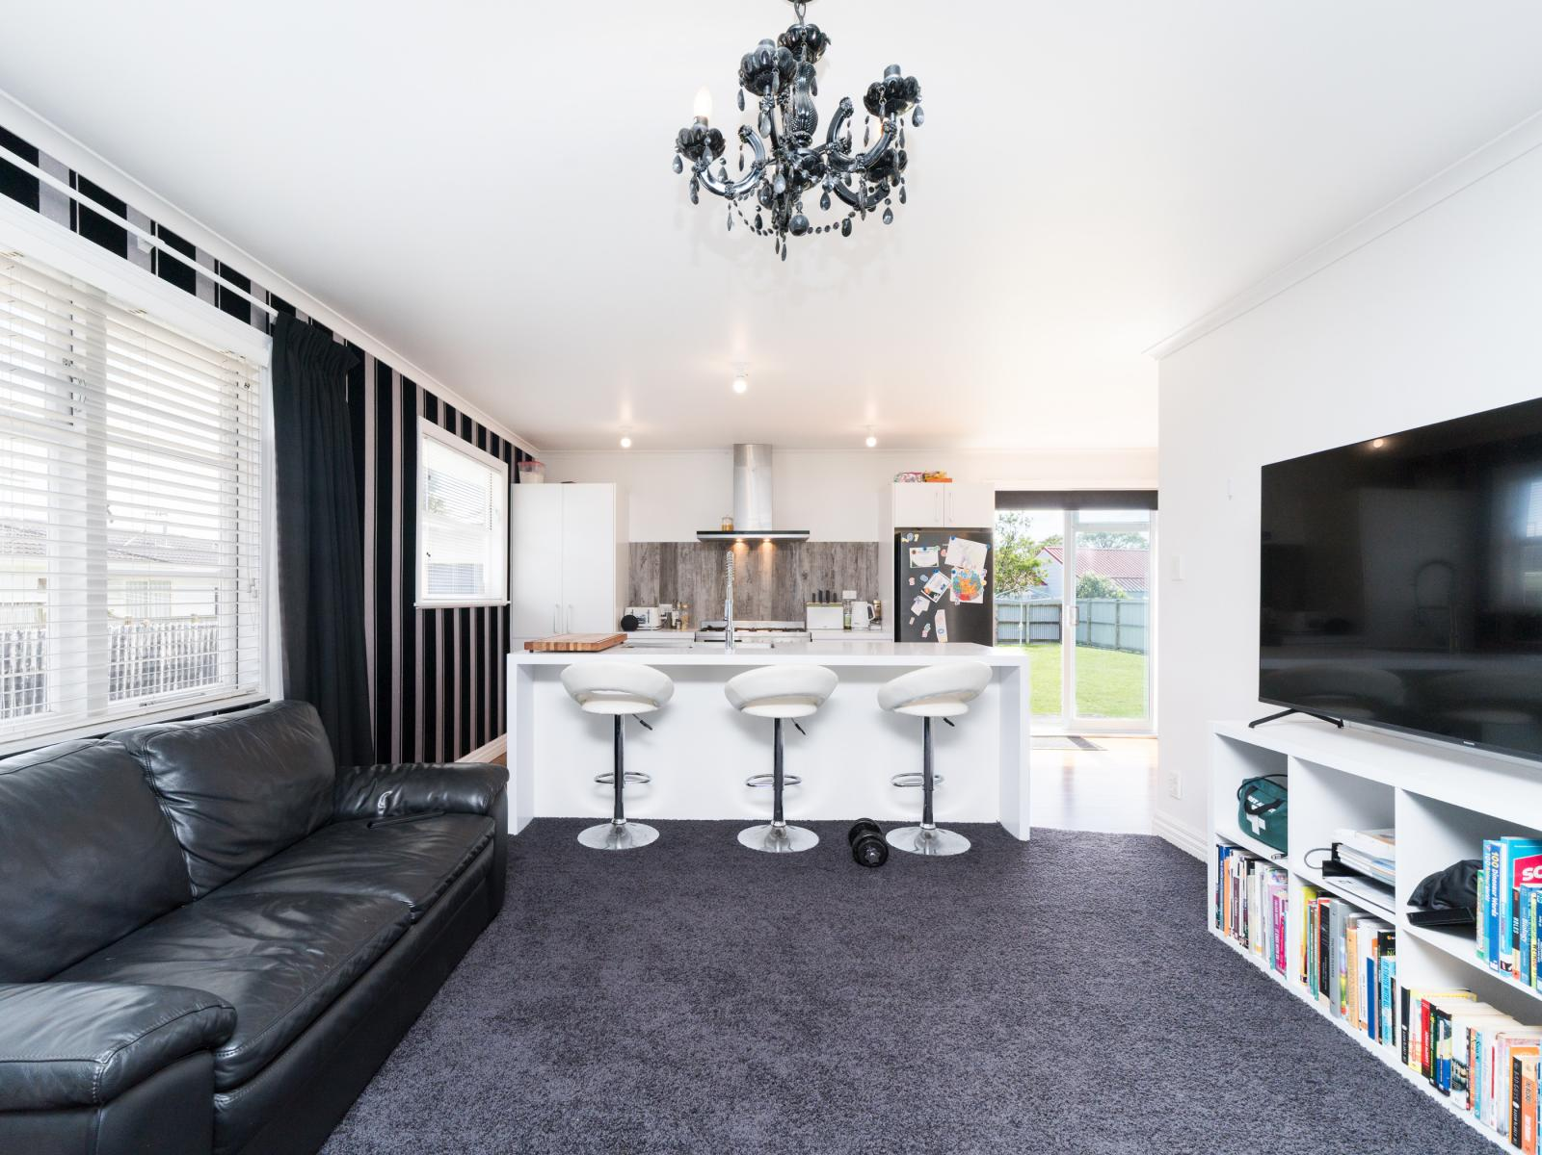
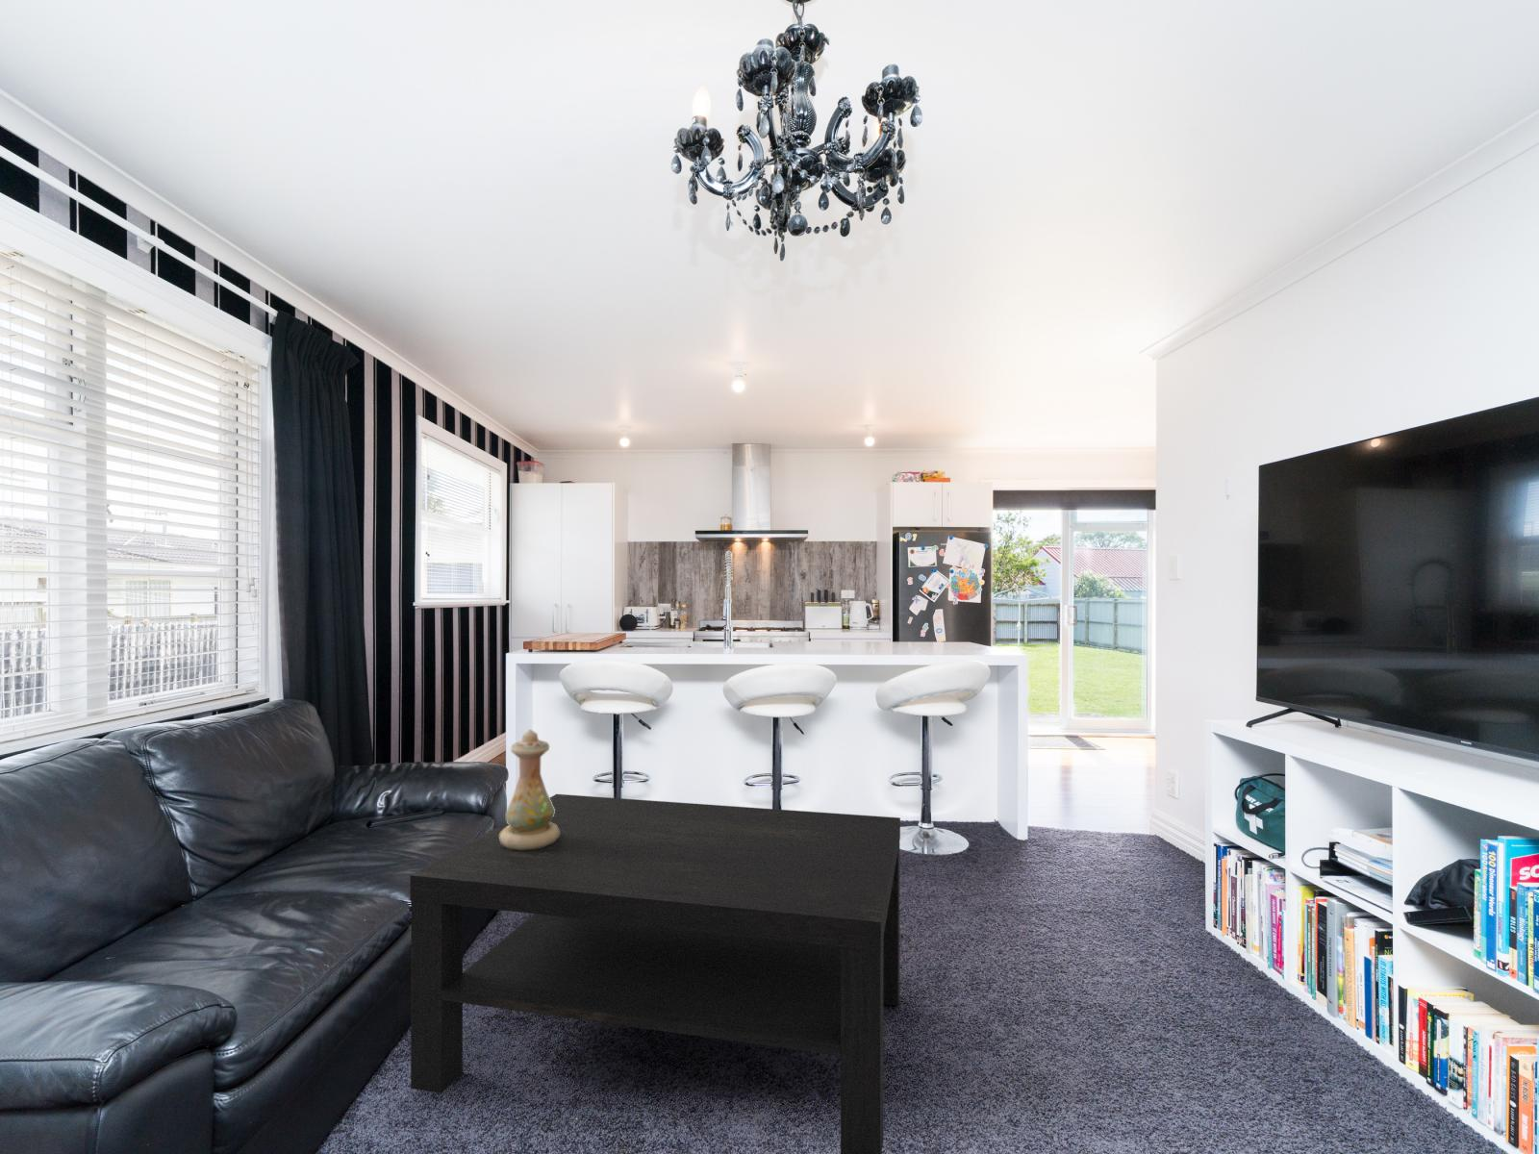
+ coffee table (681, 938)
+ vase (530, 784)
